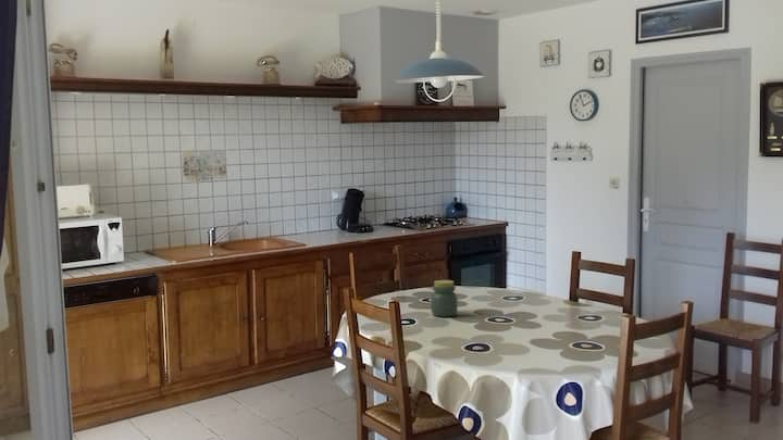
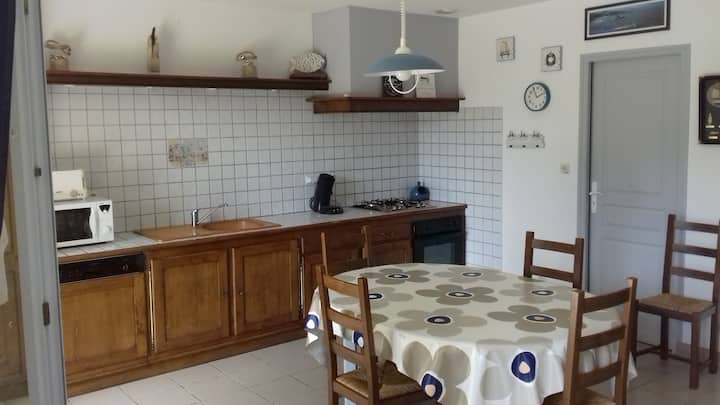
- jar (444, 298)
